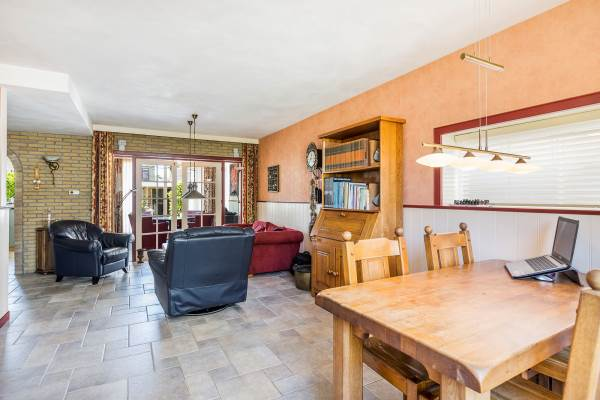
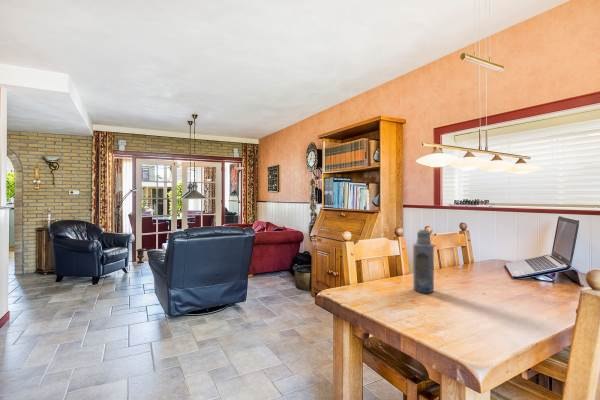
+ bottle (423, 260)
